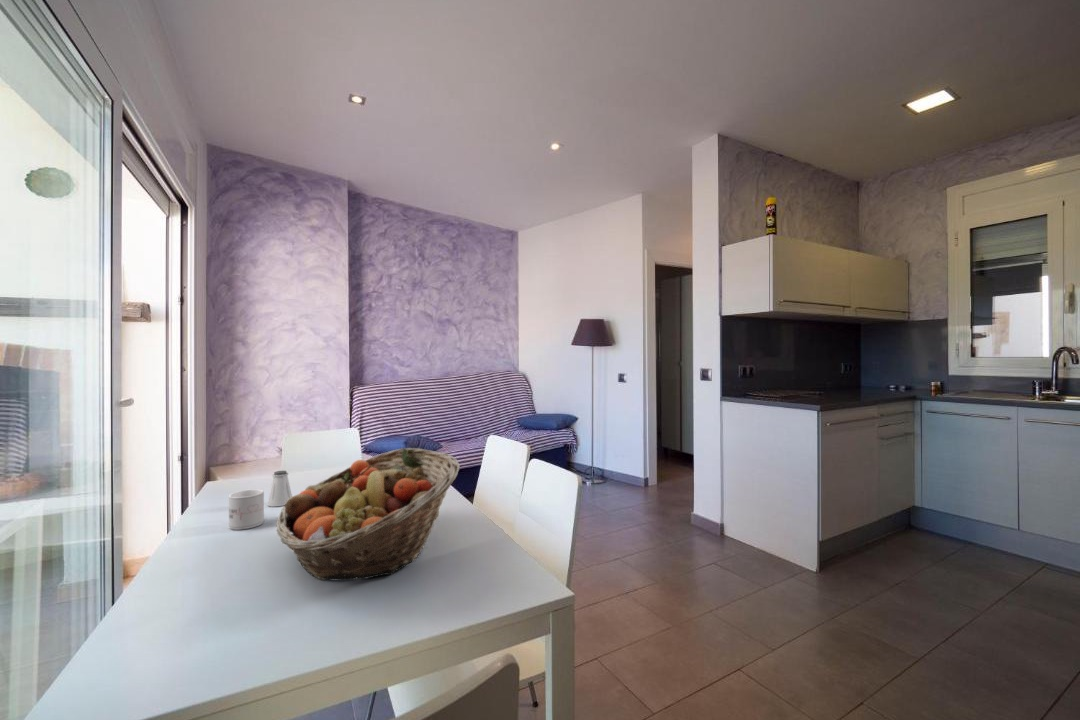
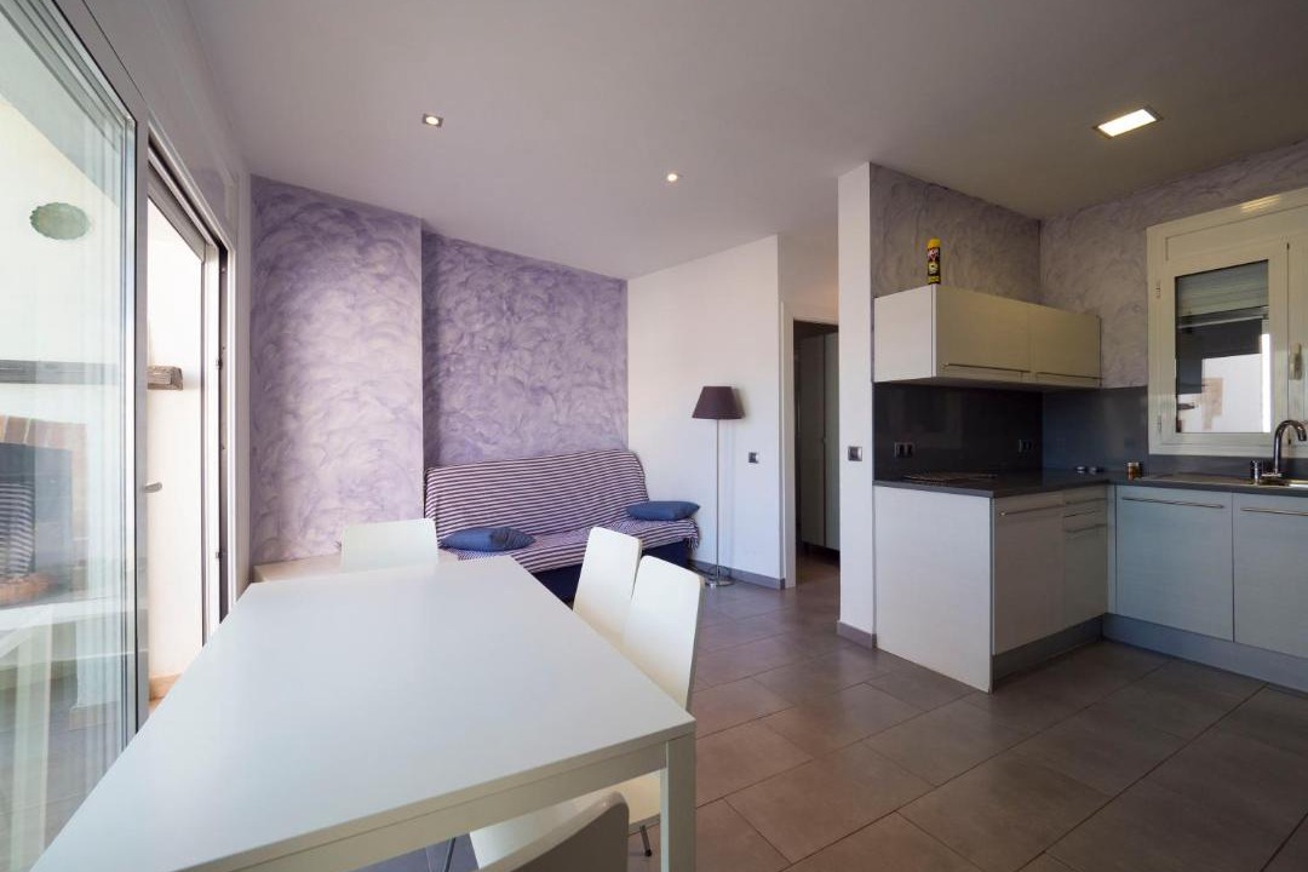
- mug (245, 507)
- fruit basket (371, 504)
- saltshaker (280, 487)
